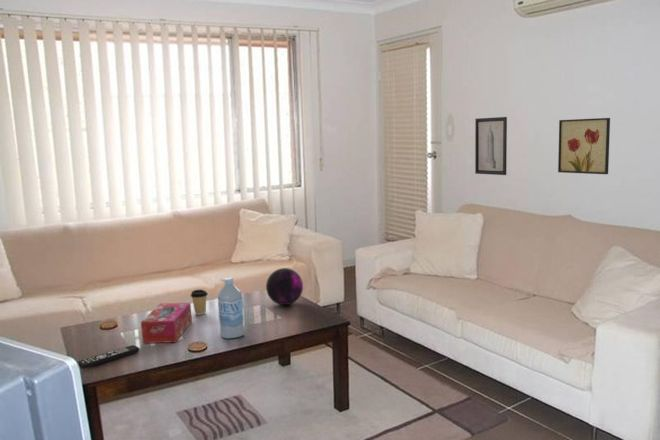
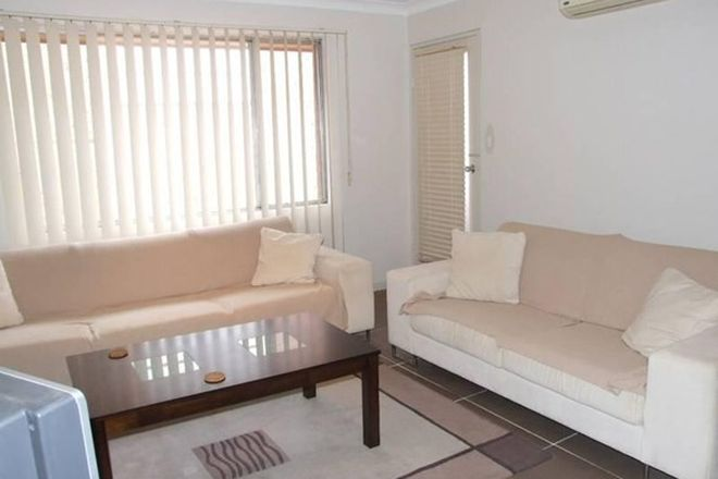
- wall art (583, 146)
- coffee cup (199, 302)
- remote control (109, 356)
- water bottle (230, 306)
- wall art (490, 146)
- tissue box (167, 321)
- decorative orb (284, 286)
